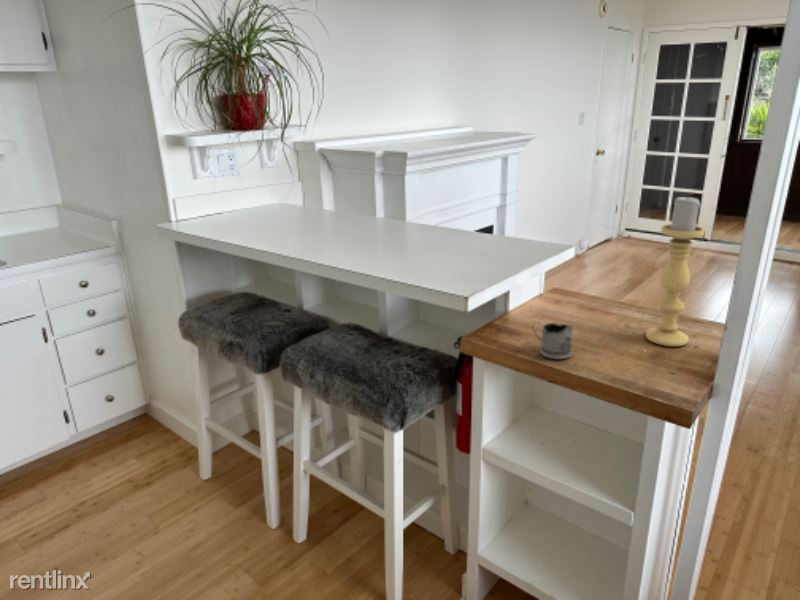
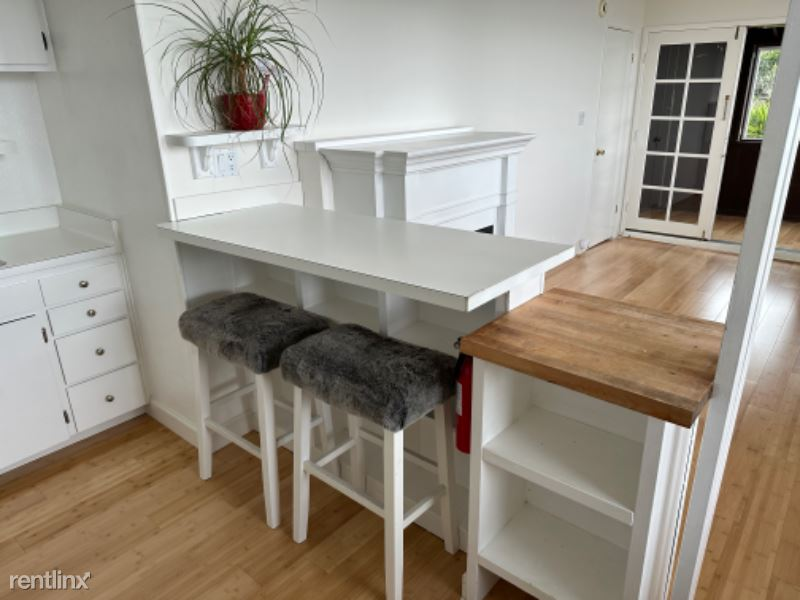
- tea glass holder (551, 335)
- candle holder (676, 269)
